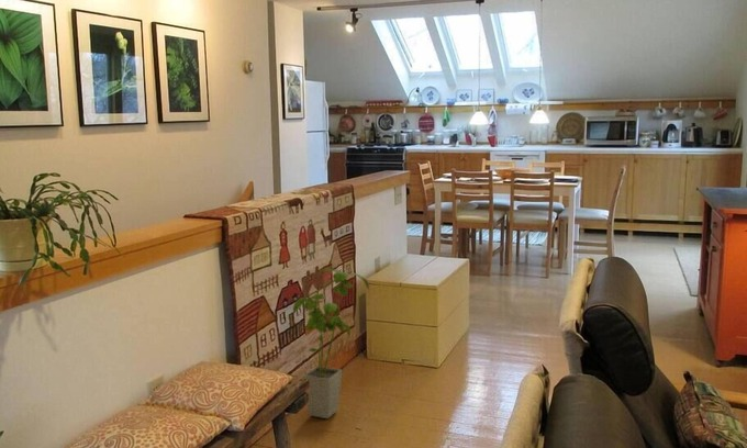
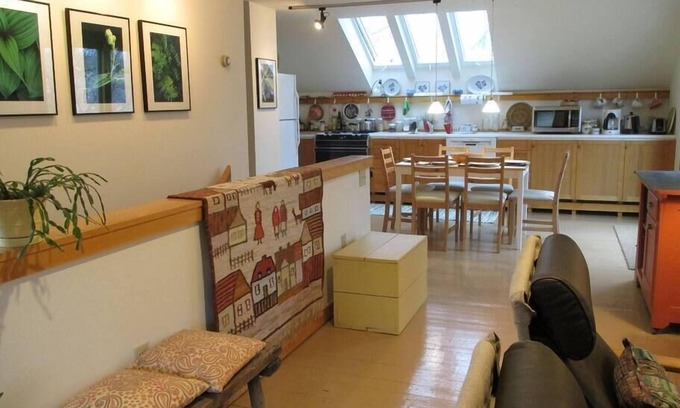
- house plant (332, 339)
